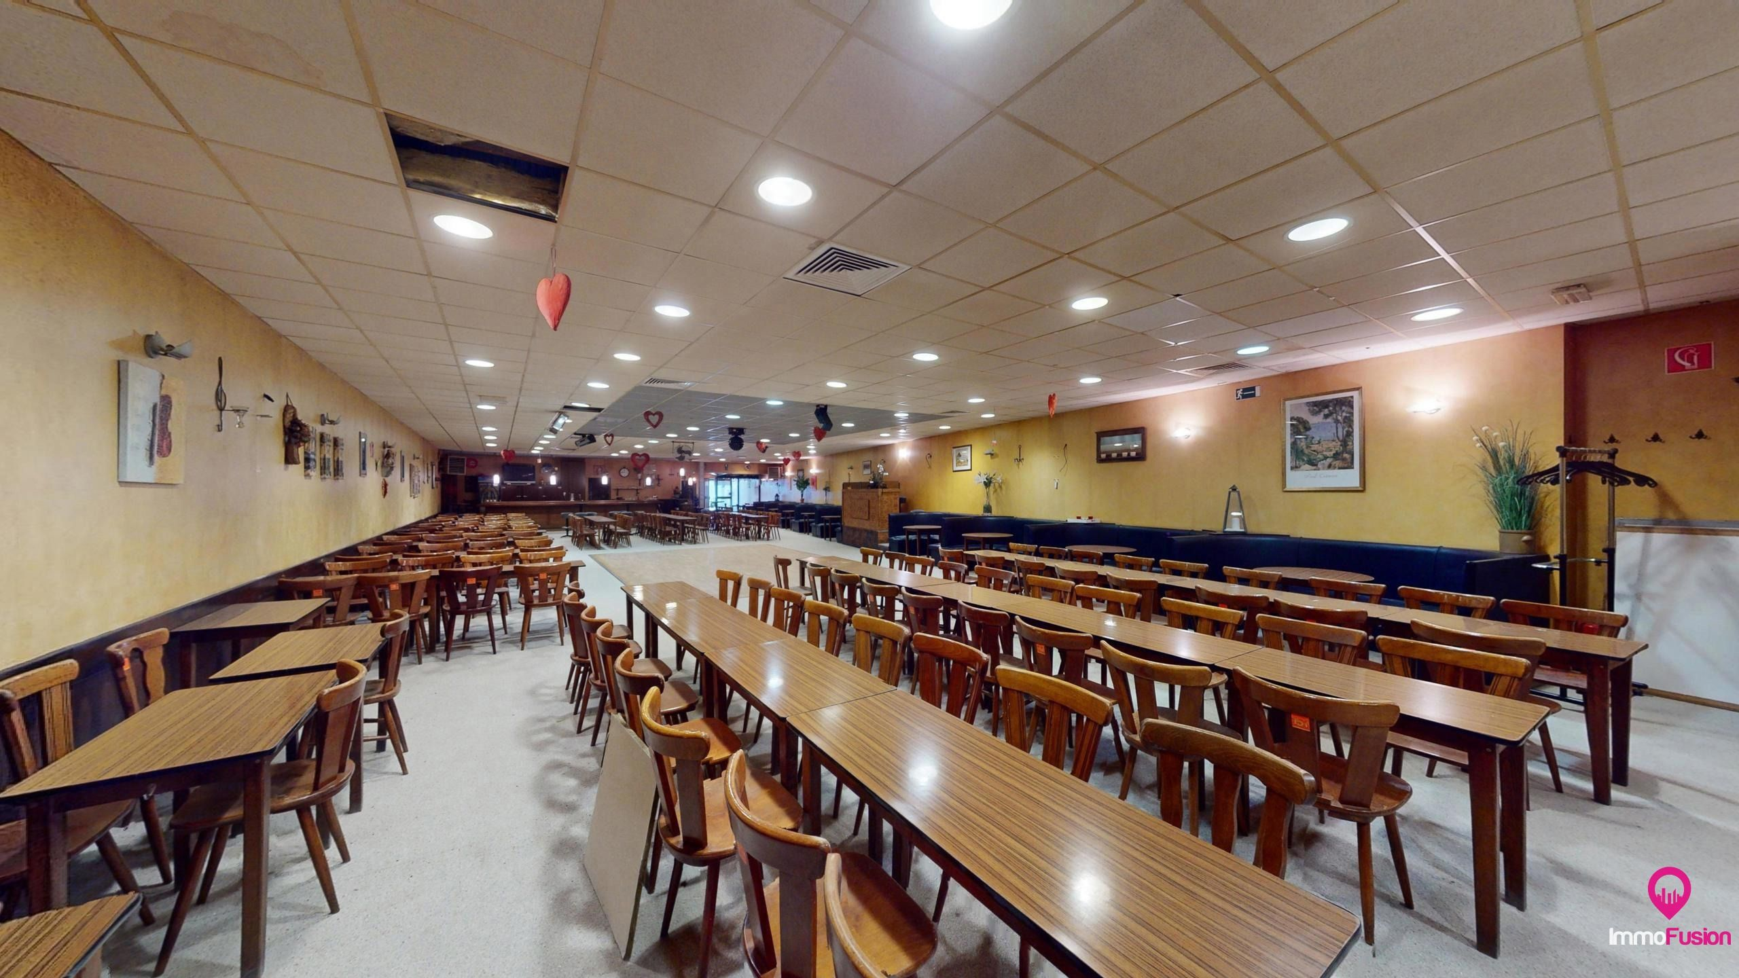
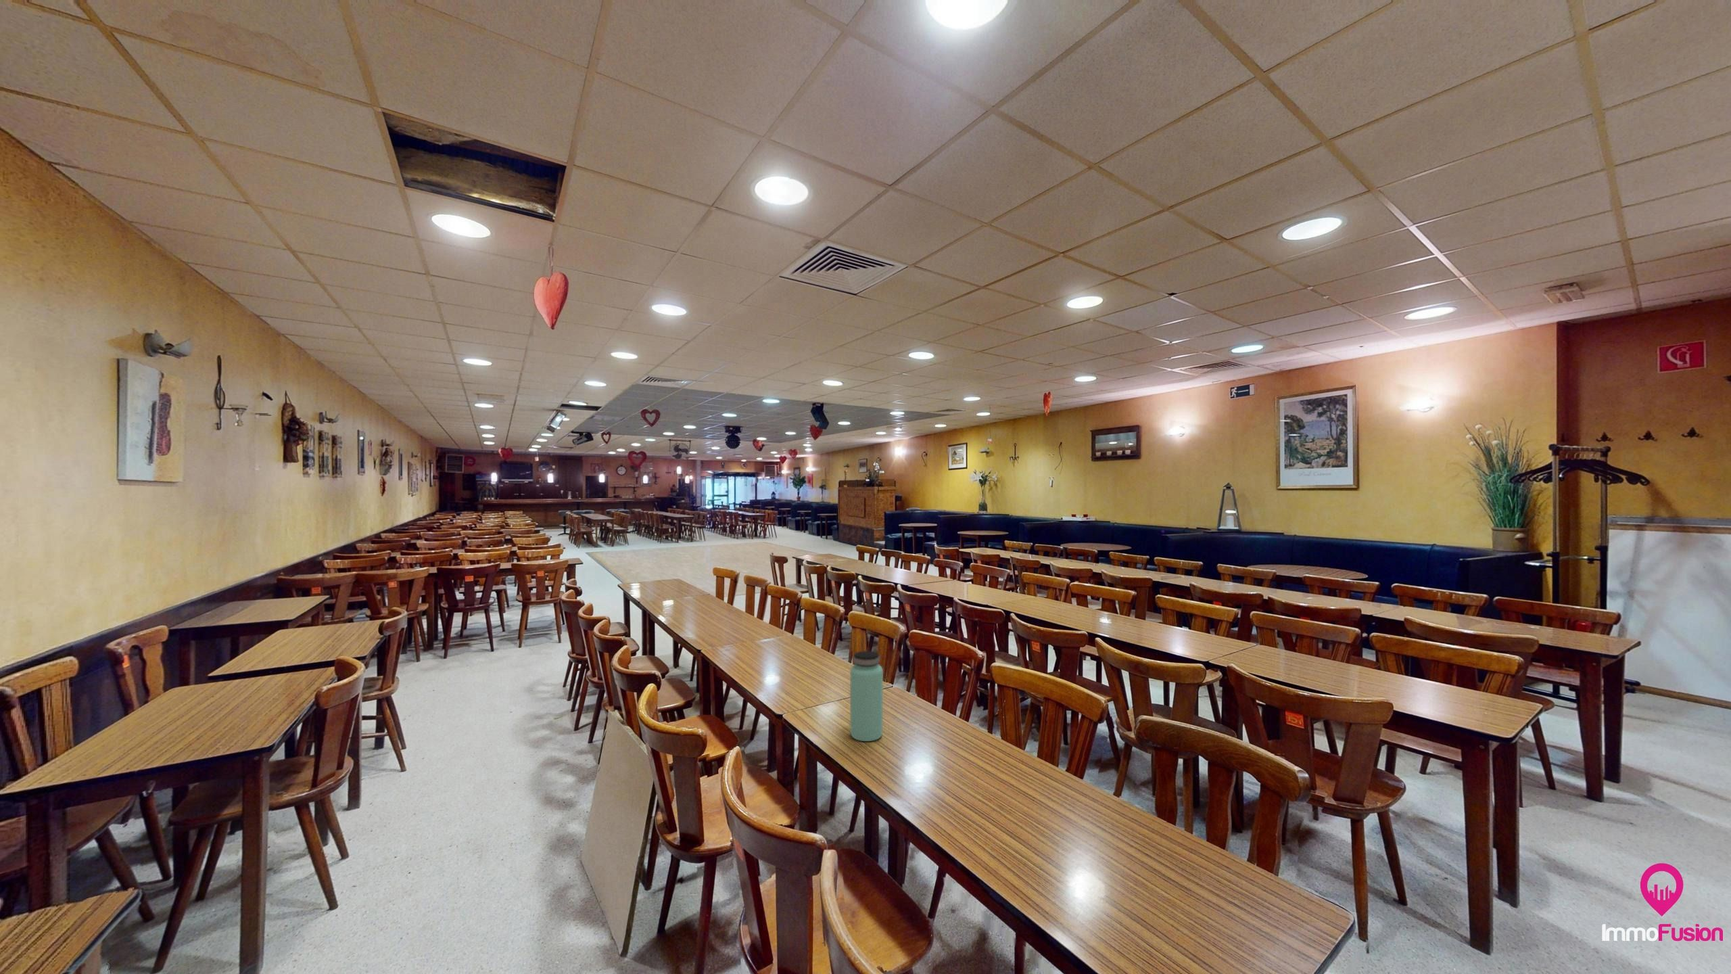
+ bottle (867, 695)
